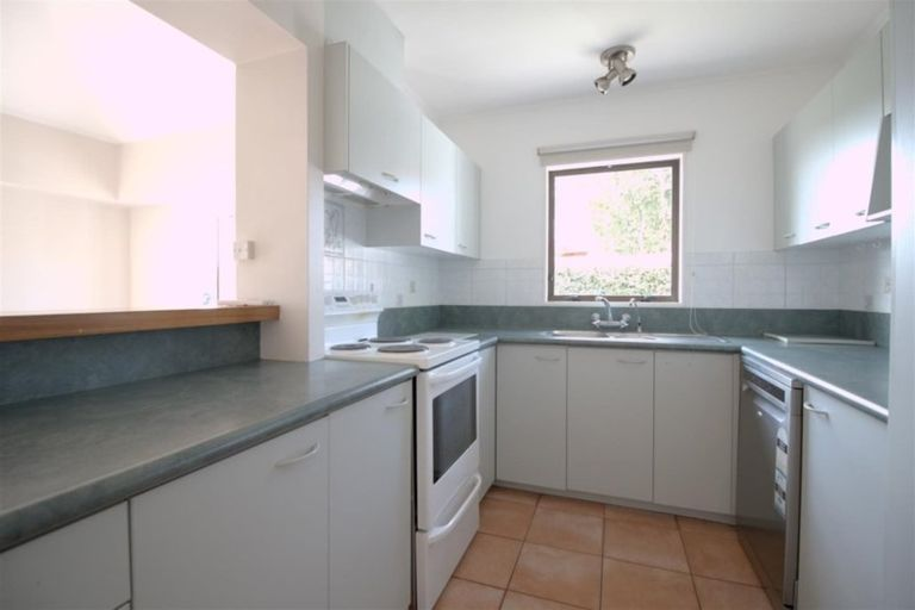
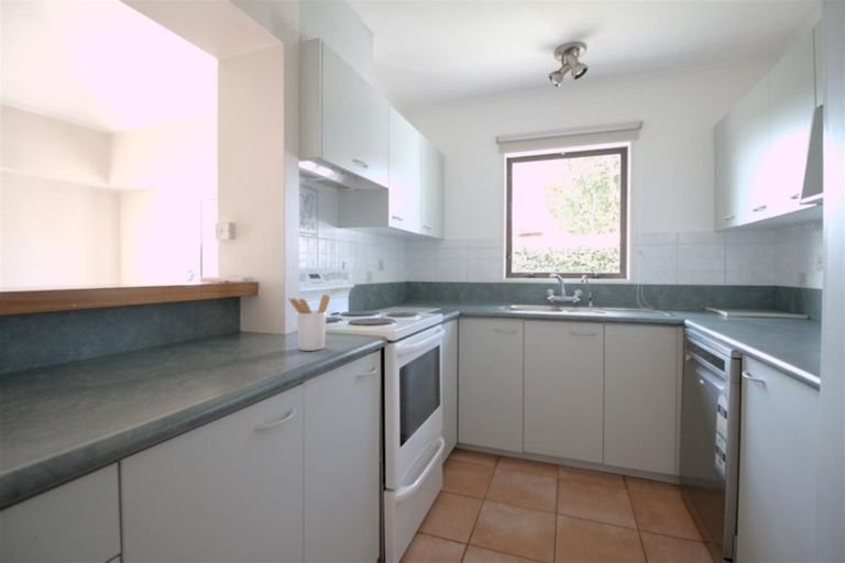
+ utensil holder (307, 321)
